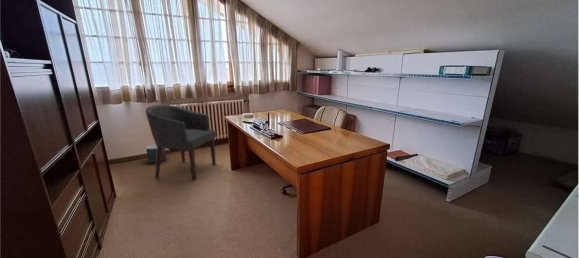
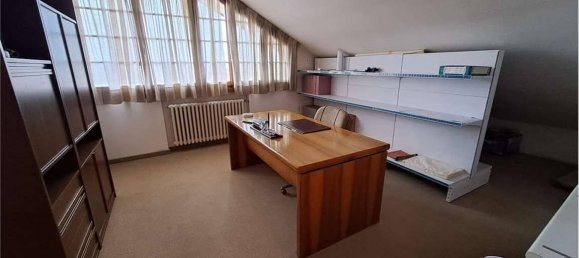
- chair (180, 138)
- planter (156, 153)
